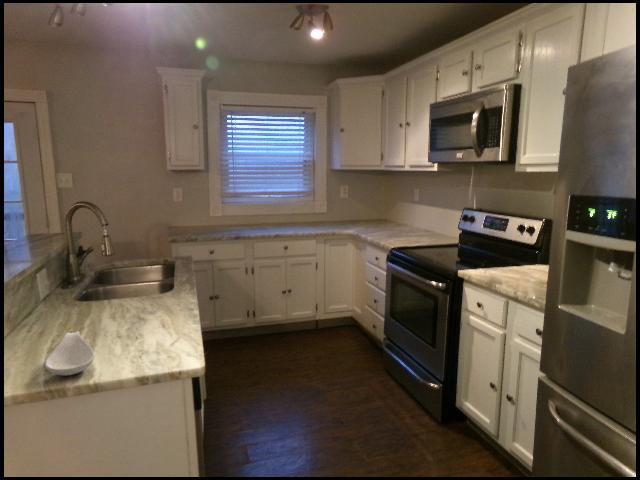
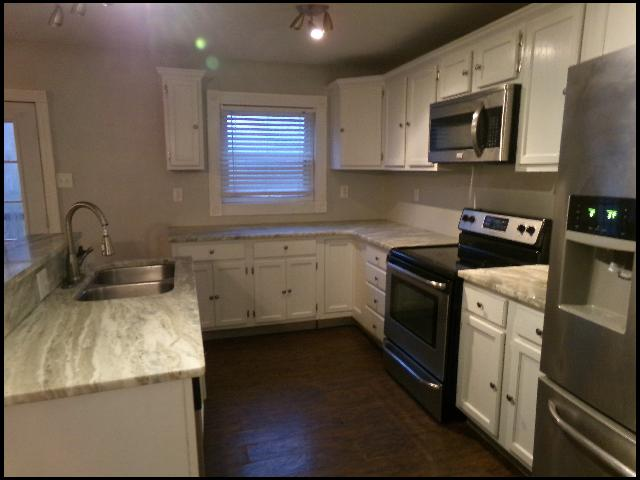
- spoon rest (71, 351)
